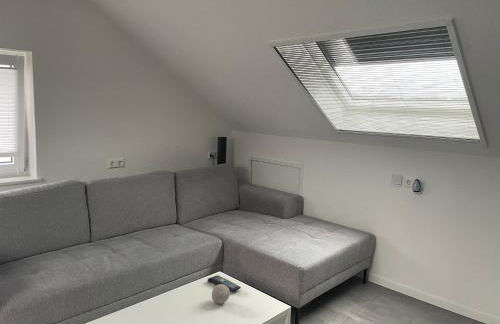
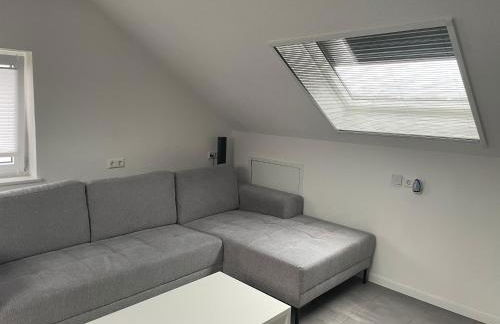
- decorative ball (220, 293)
- remote control (223, 283)
